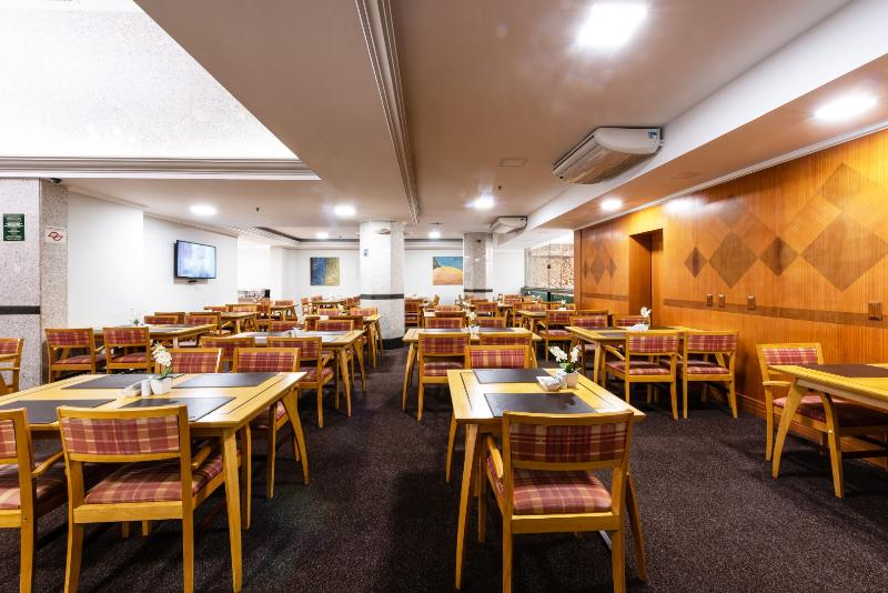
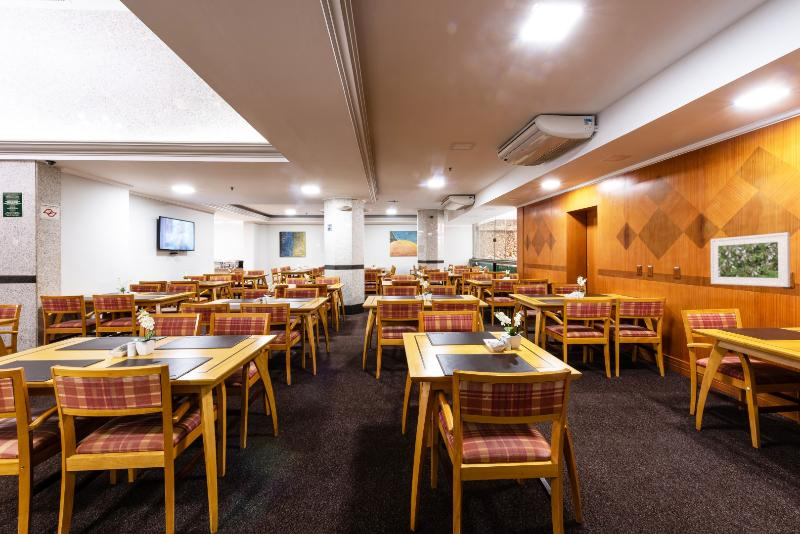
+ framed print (746, 260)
